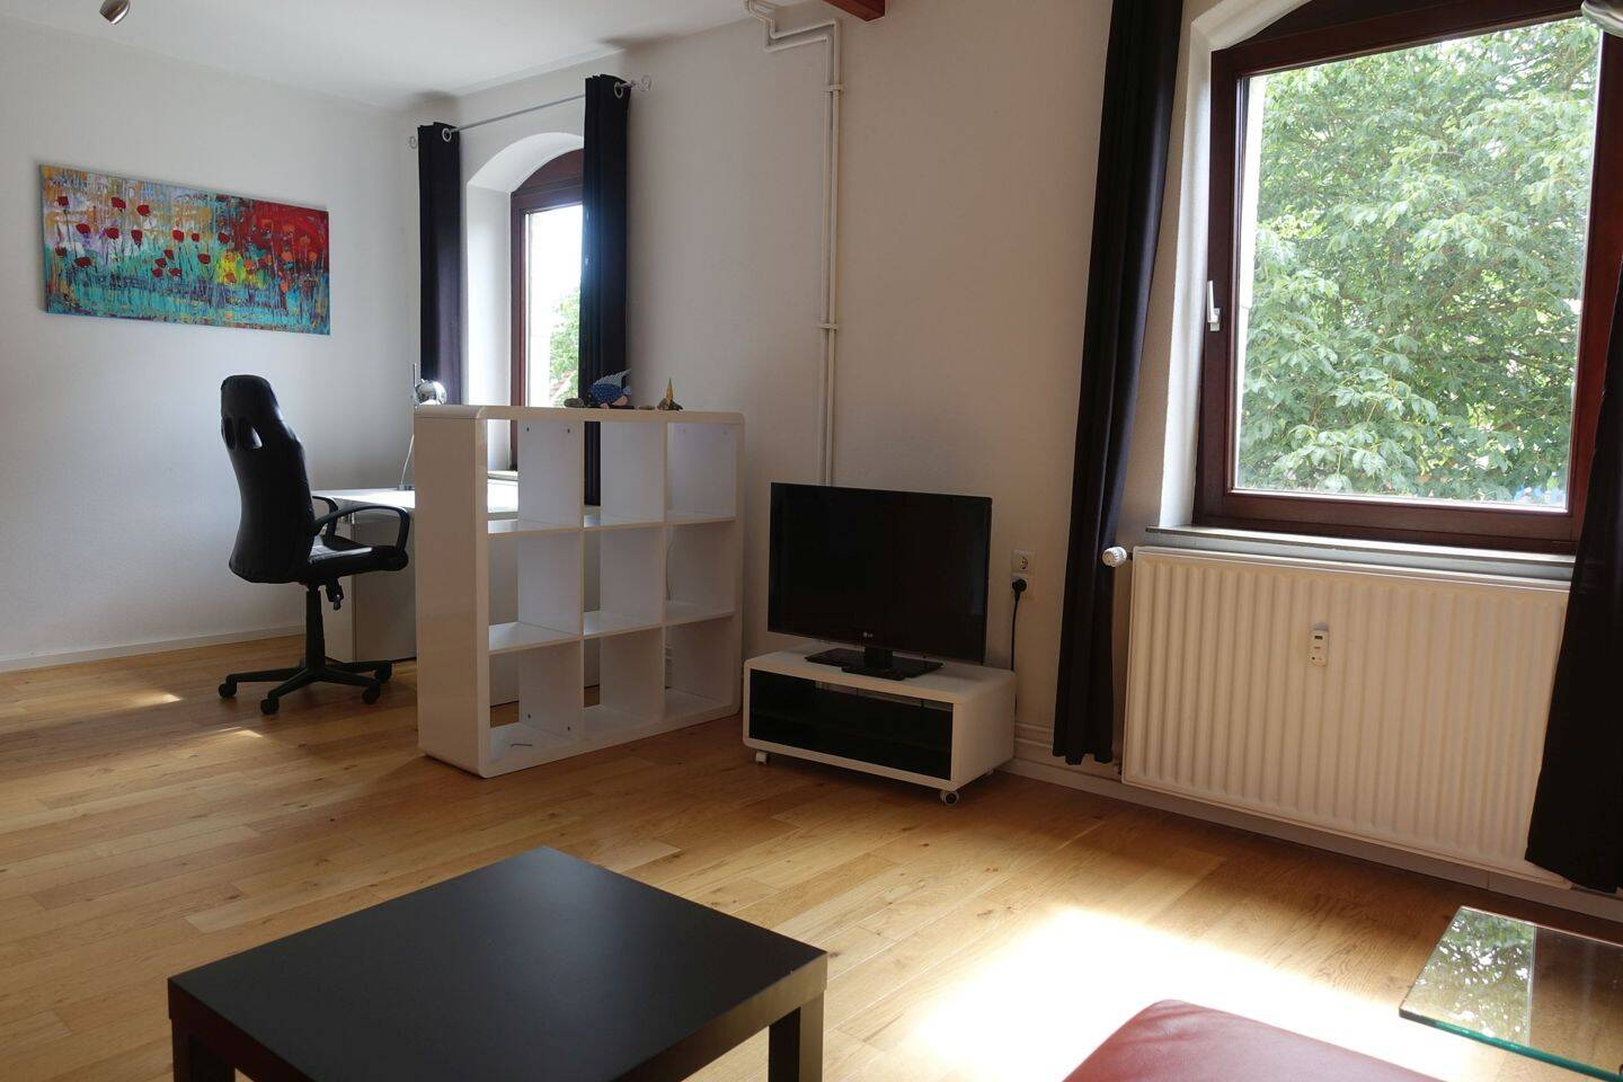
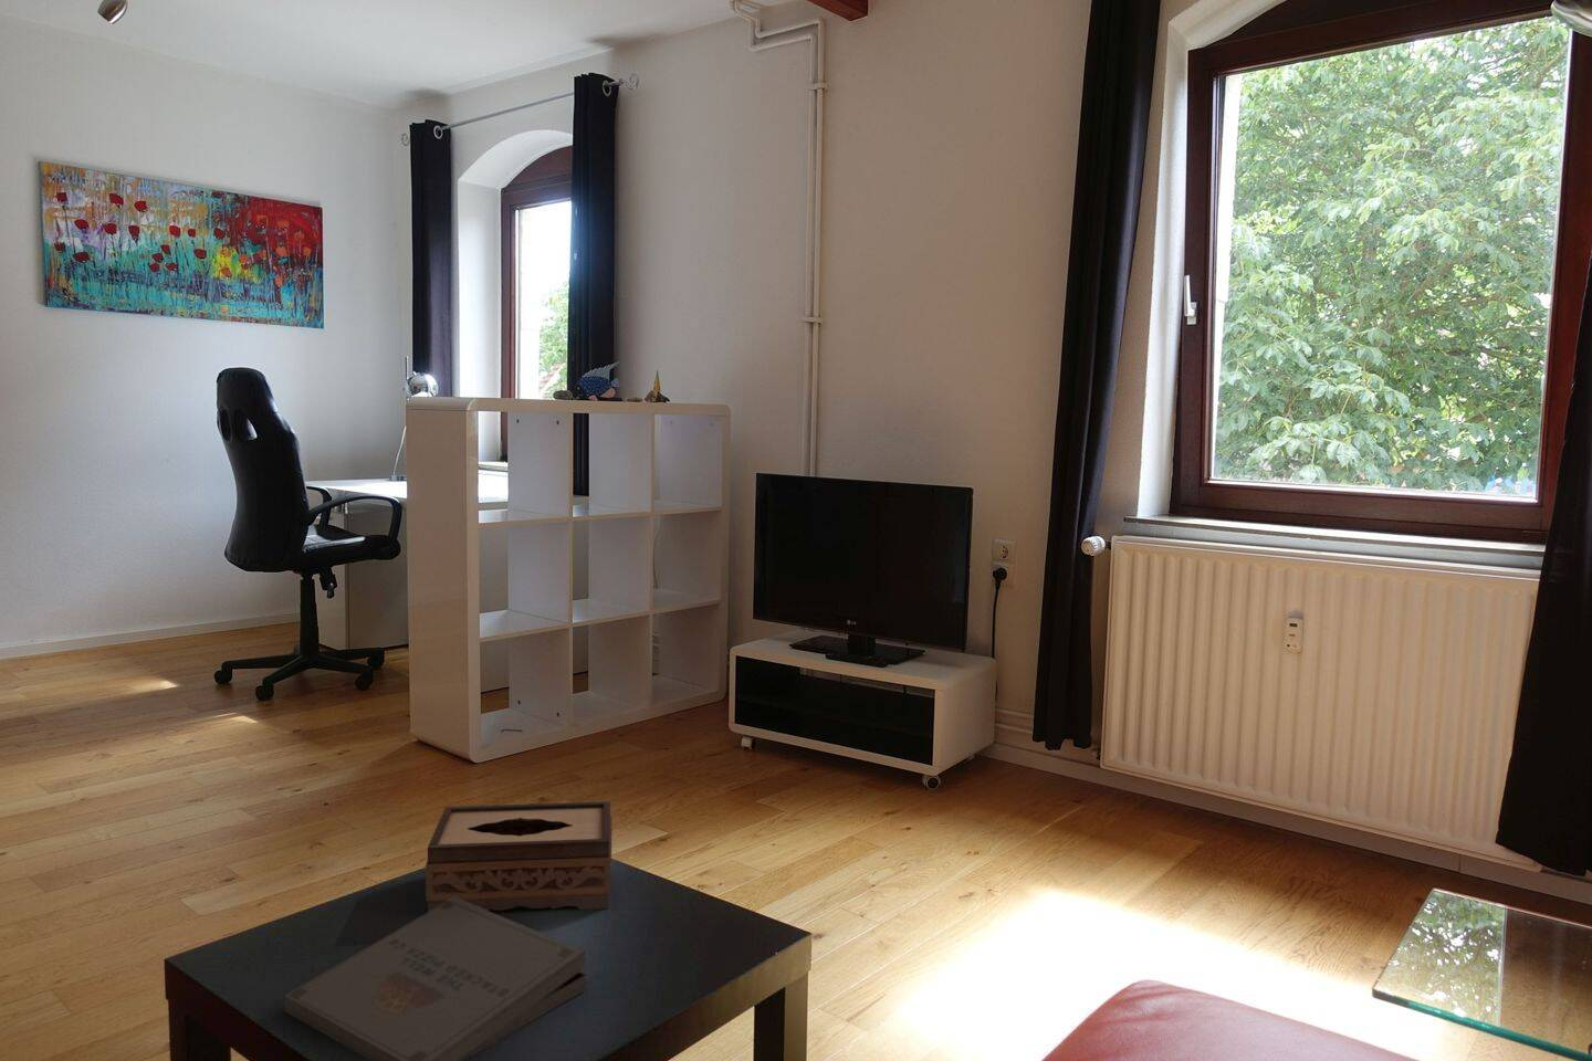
+ pizza box (439, 978)
+ tissue box (524, 855)
